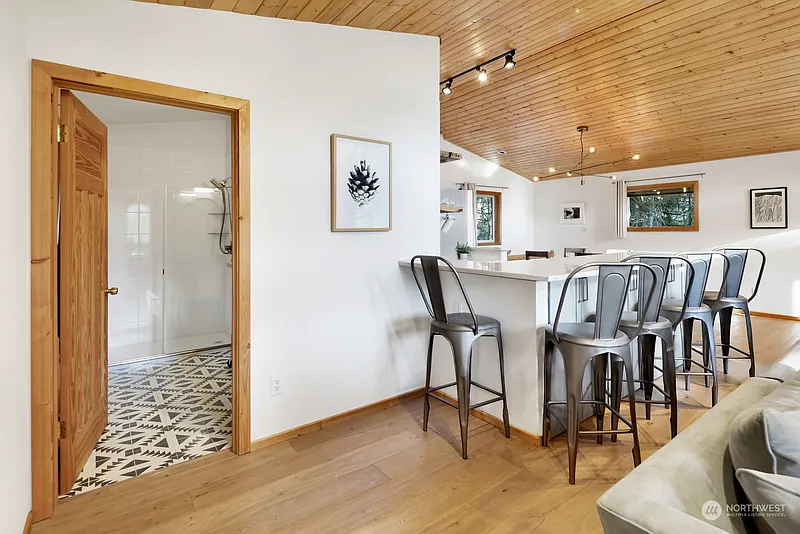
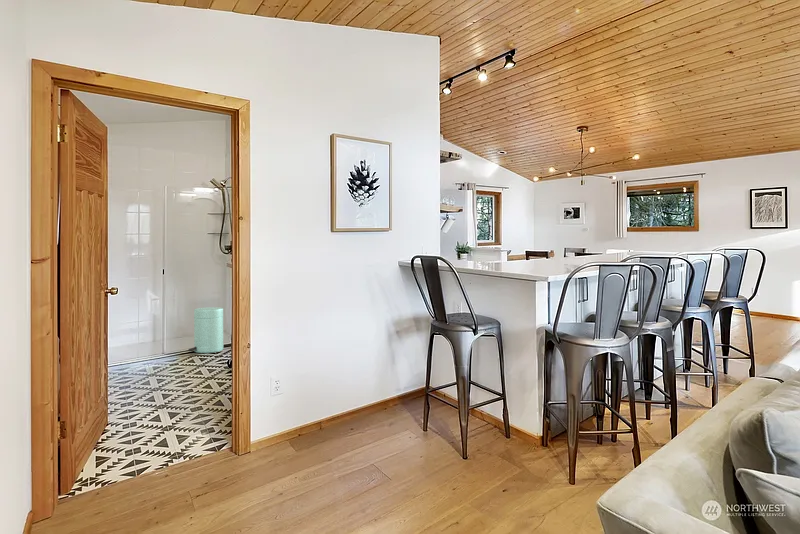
+ trash can (206, 329)
